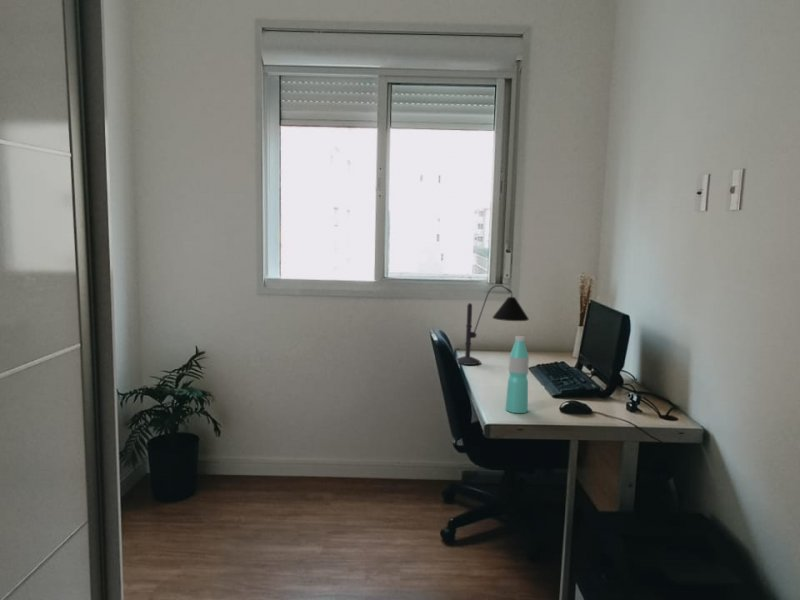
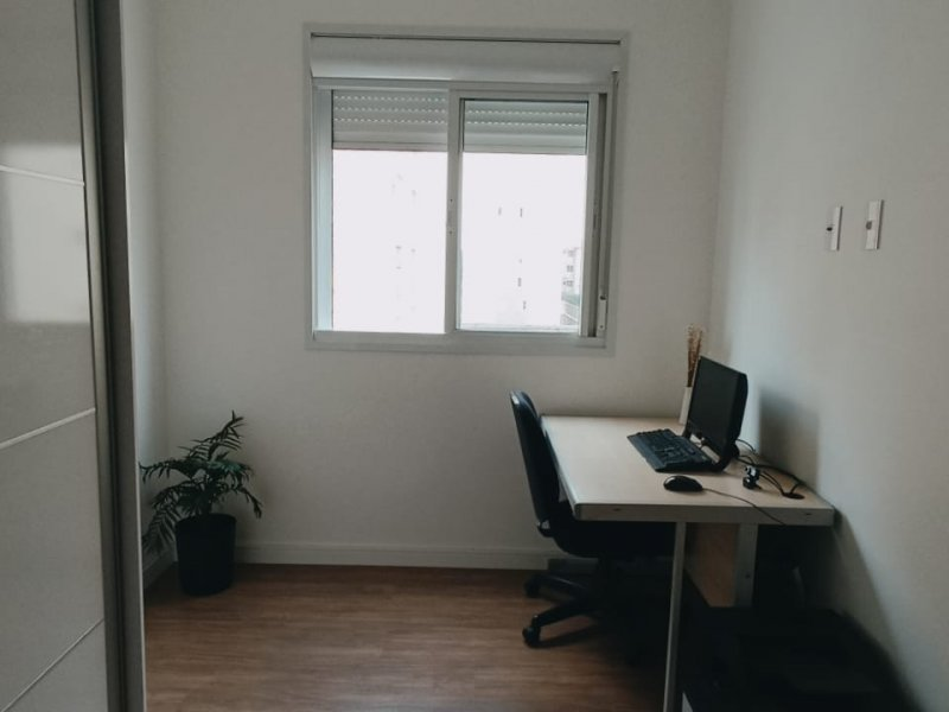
- water bottle (518, 373)
- desk lamp (493, 318)
